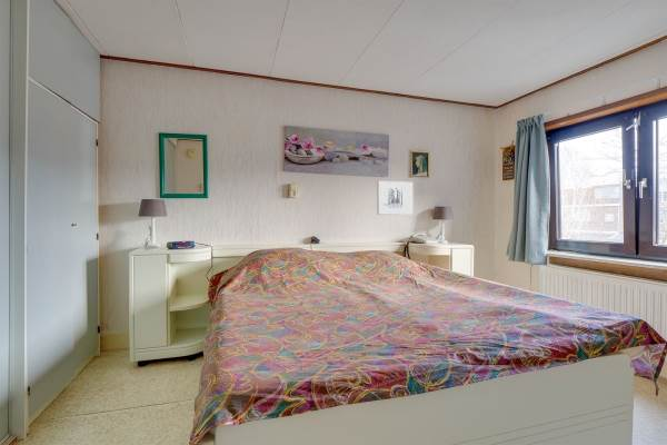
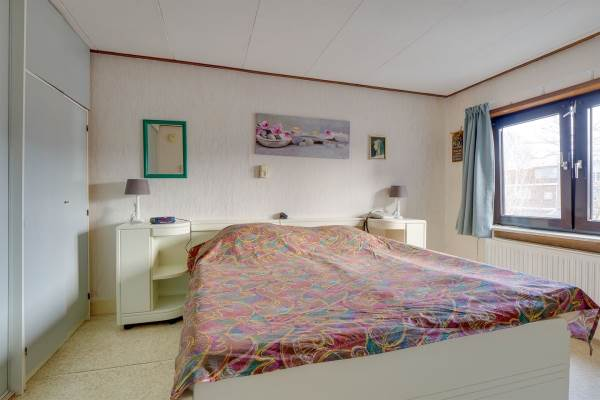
- wall art (395, 198)
